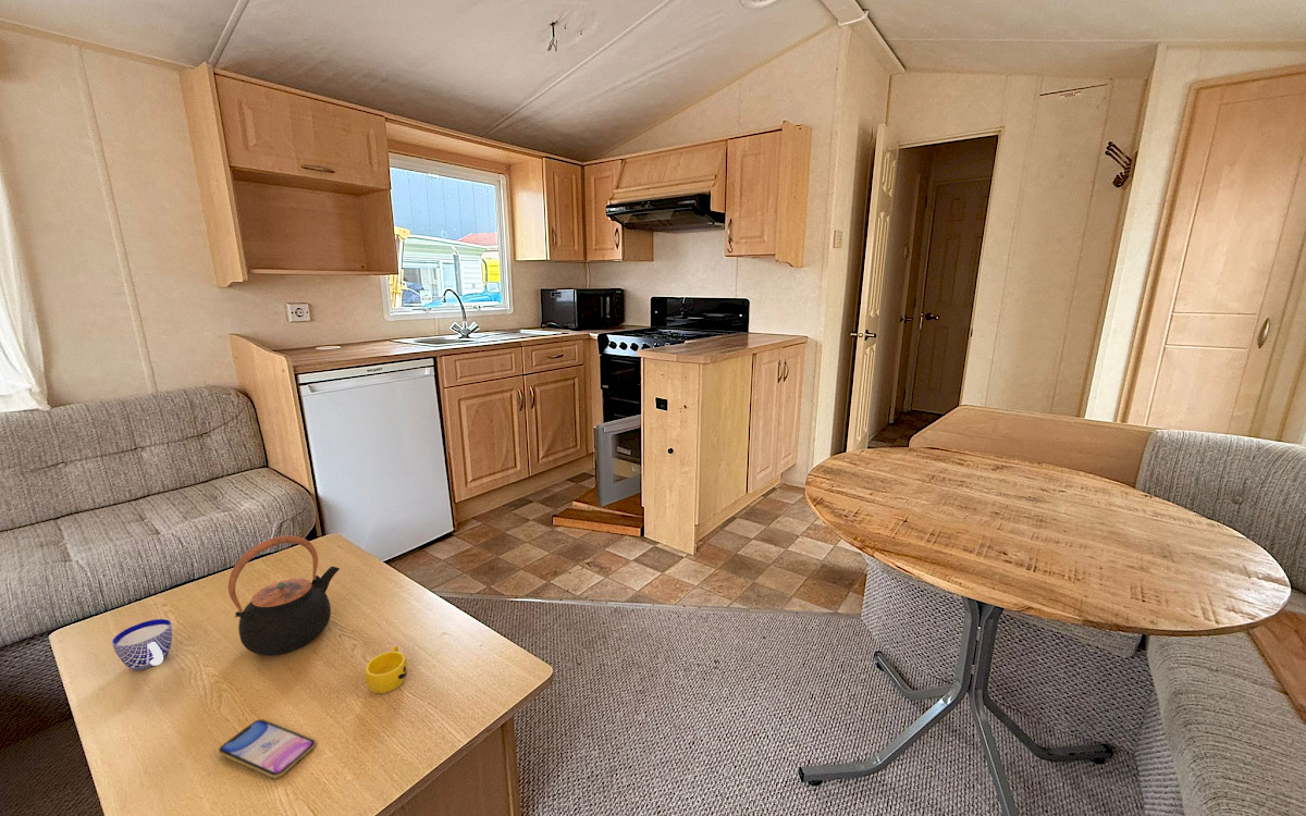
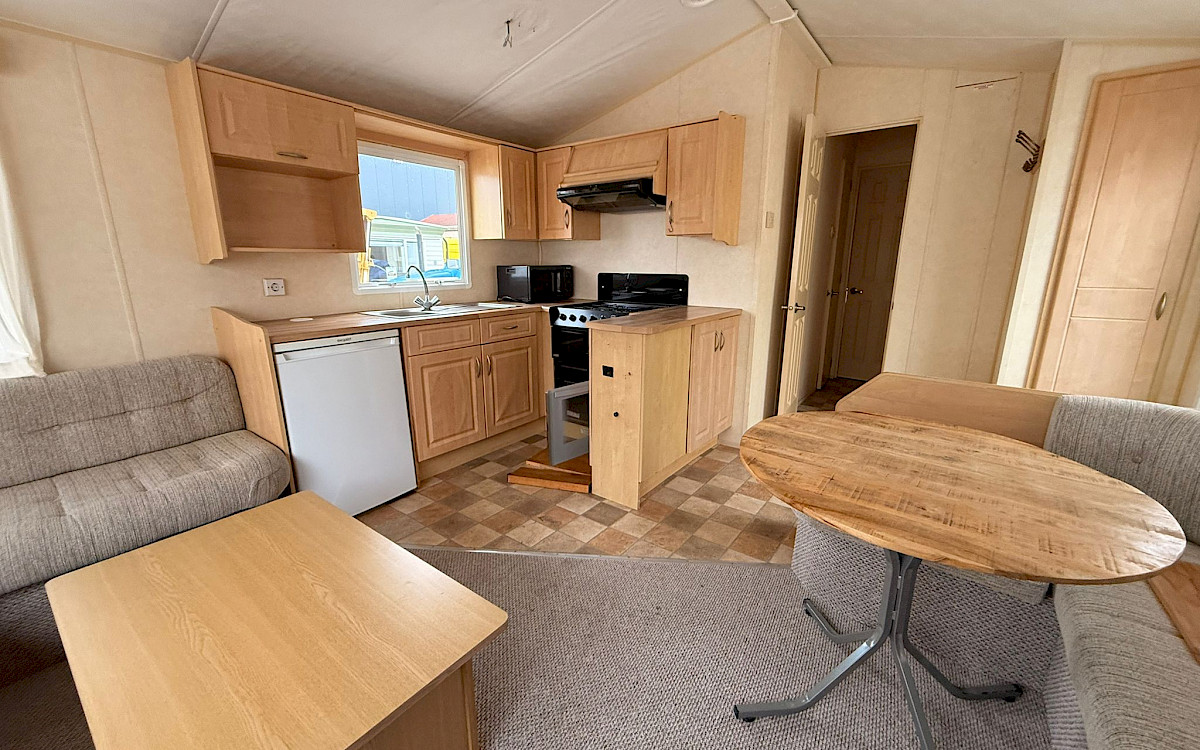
- cup (148, 648)
- smartphone (267, 746)
- cup (389, 668)
- teapot (289, 584)
